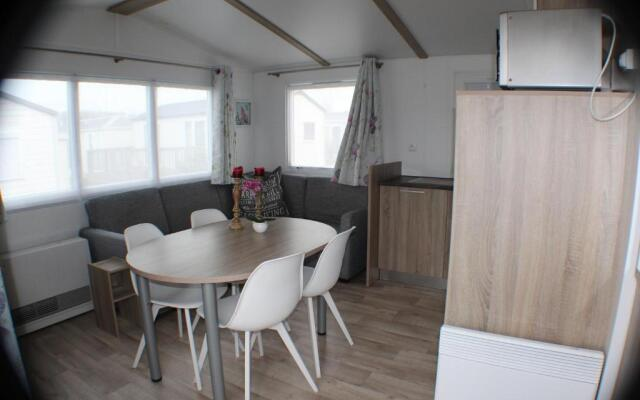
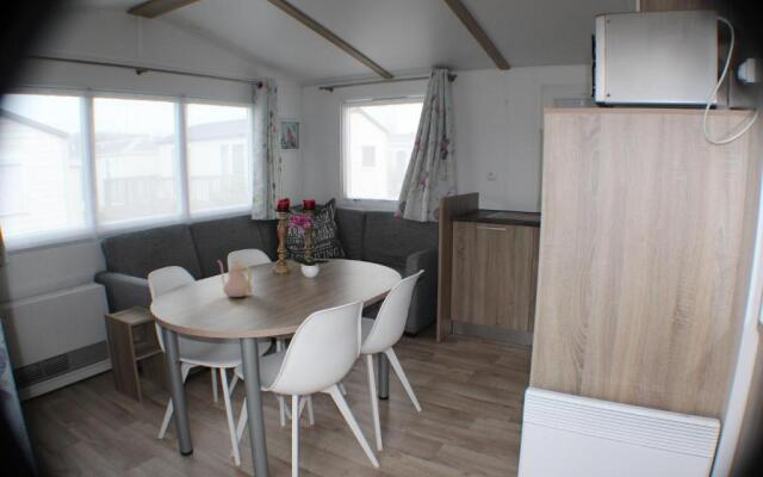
+ teapot (234, 277)
